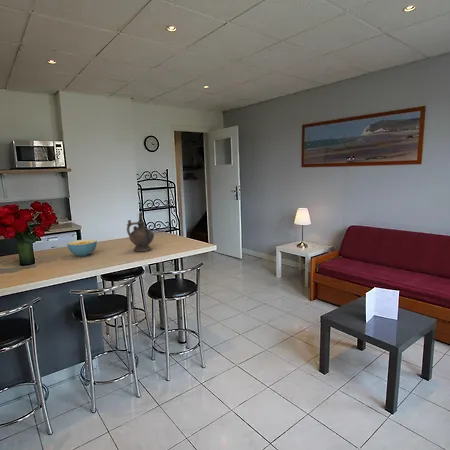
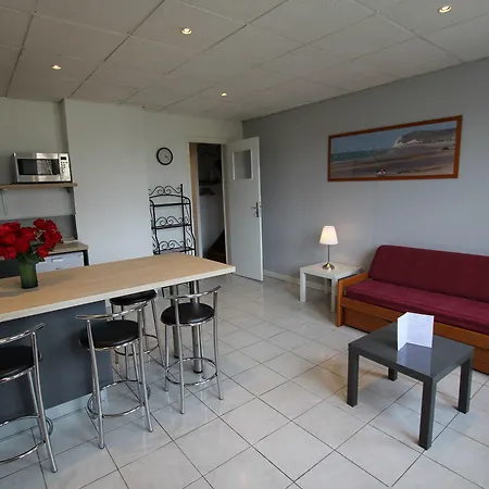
- ceremonial vessel (140, 231)
- cereal bowl (82, 248)
